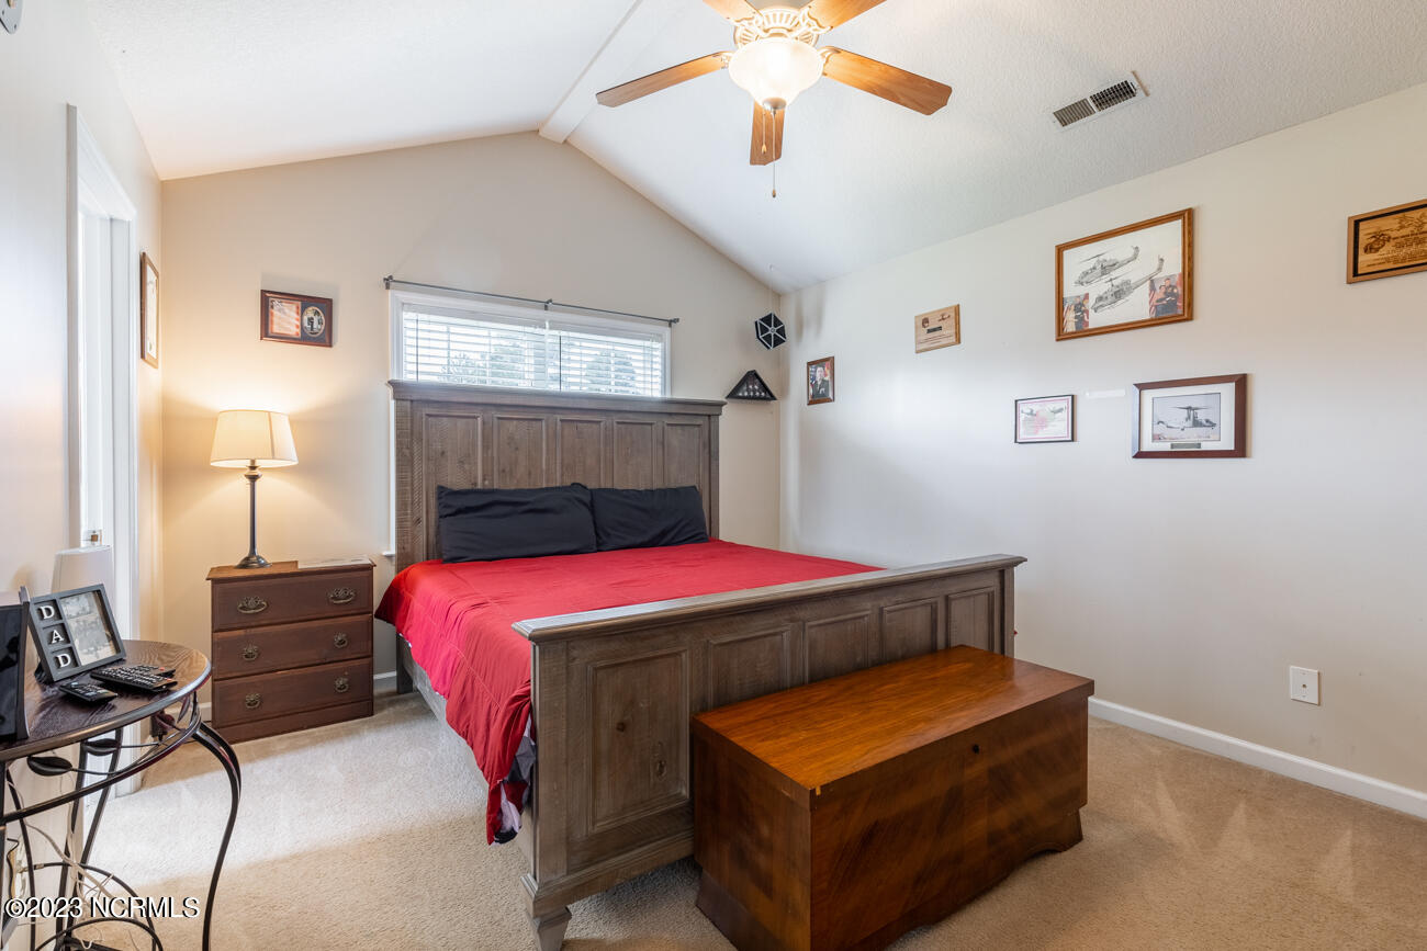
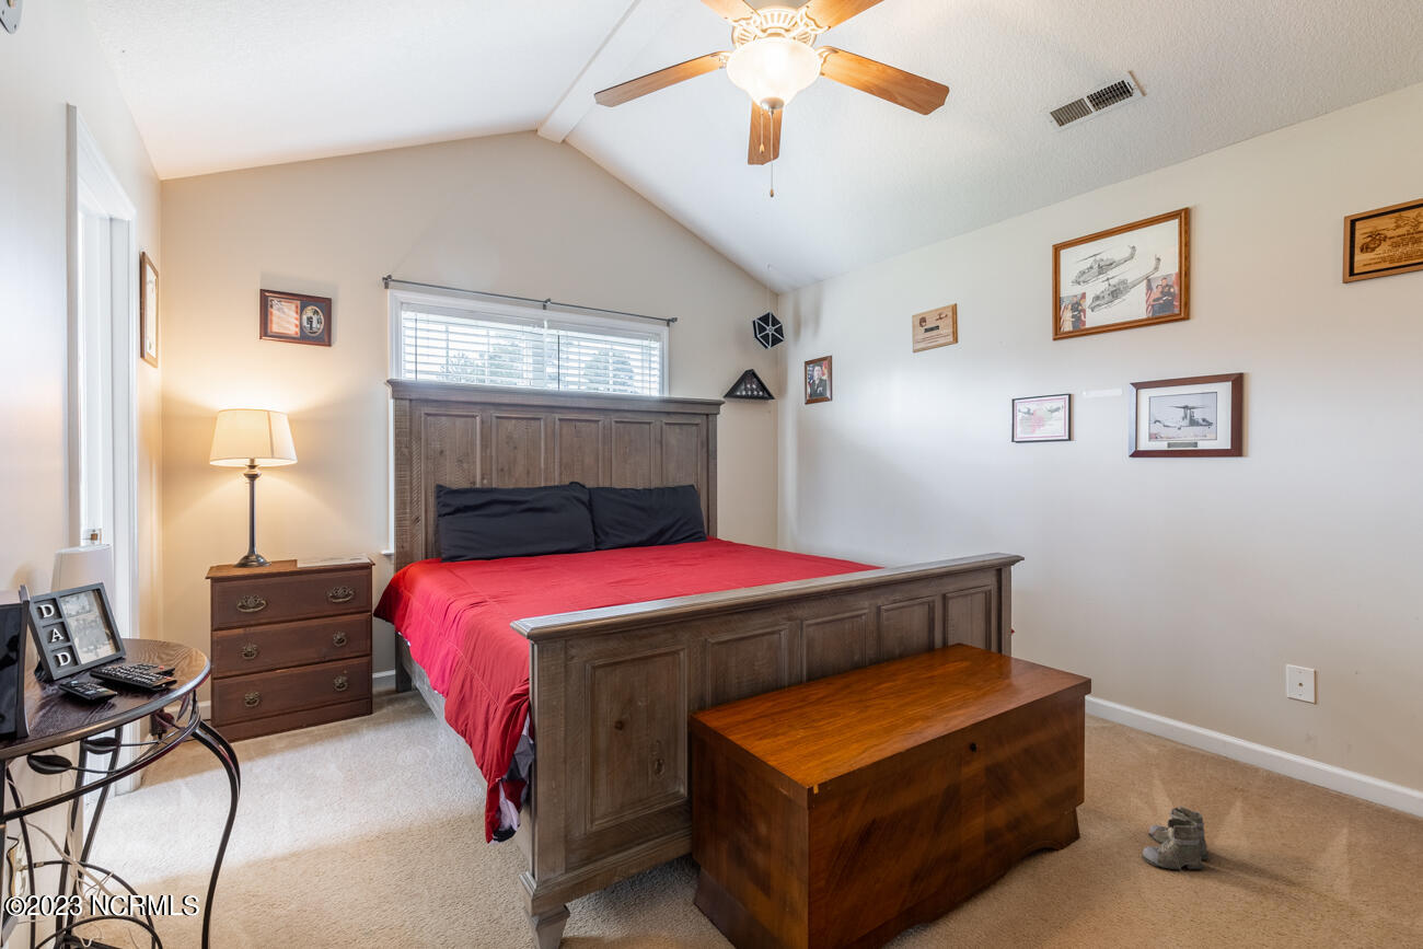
+ boots (1173, 832)
